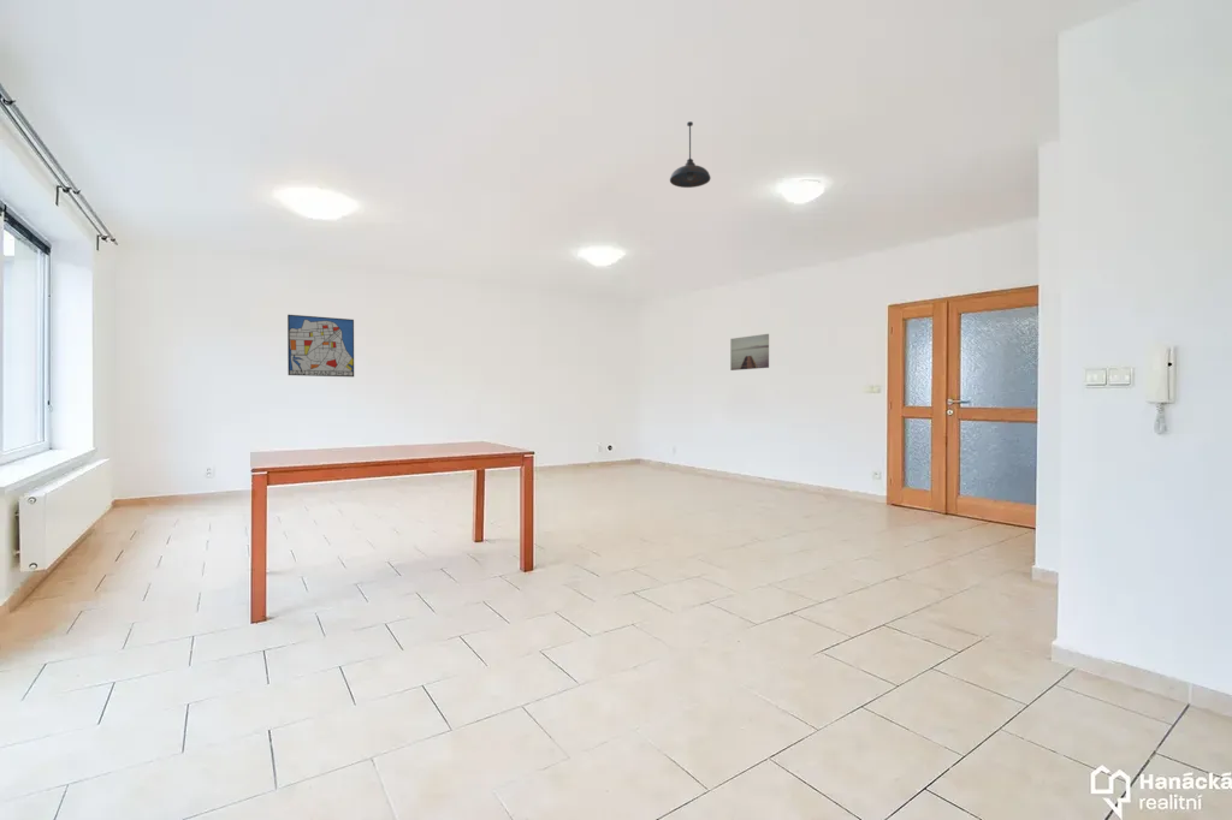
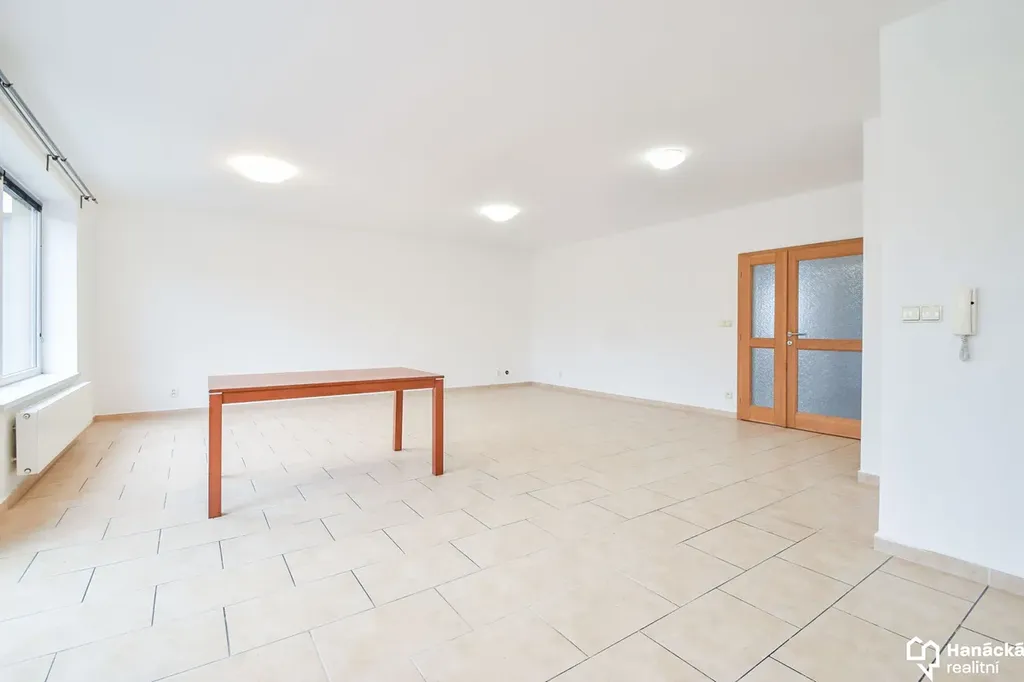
- wall art (321, 346)
- pendant light (689, 151)
- wall art (748, 352)
